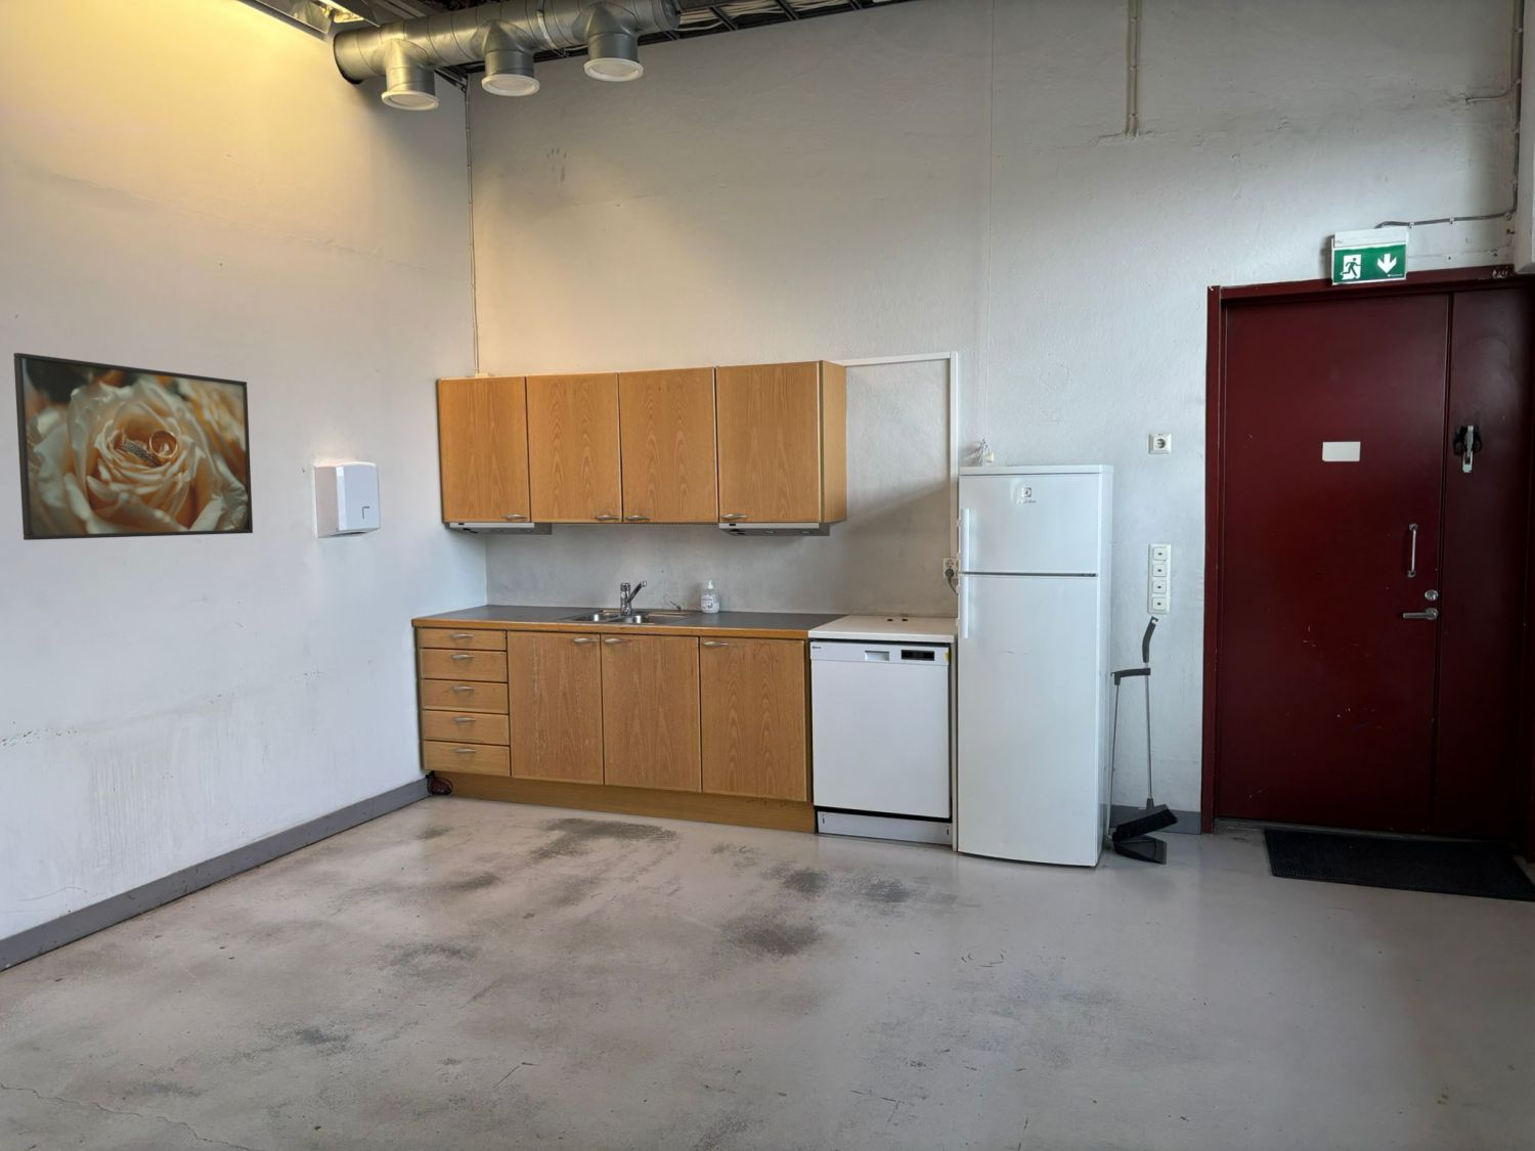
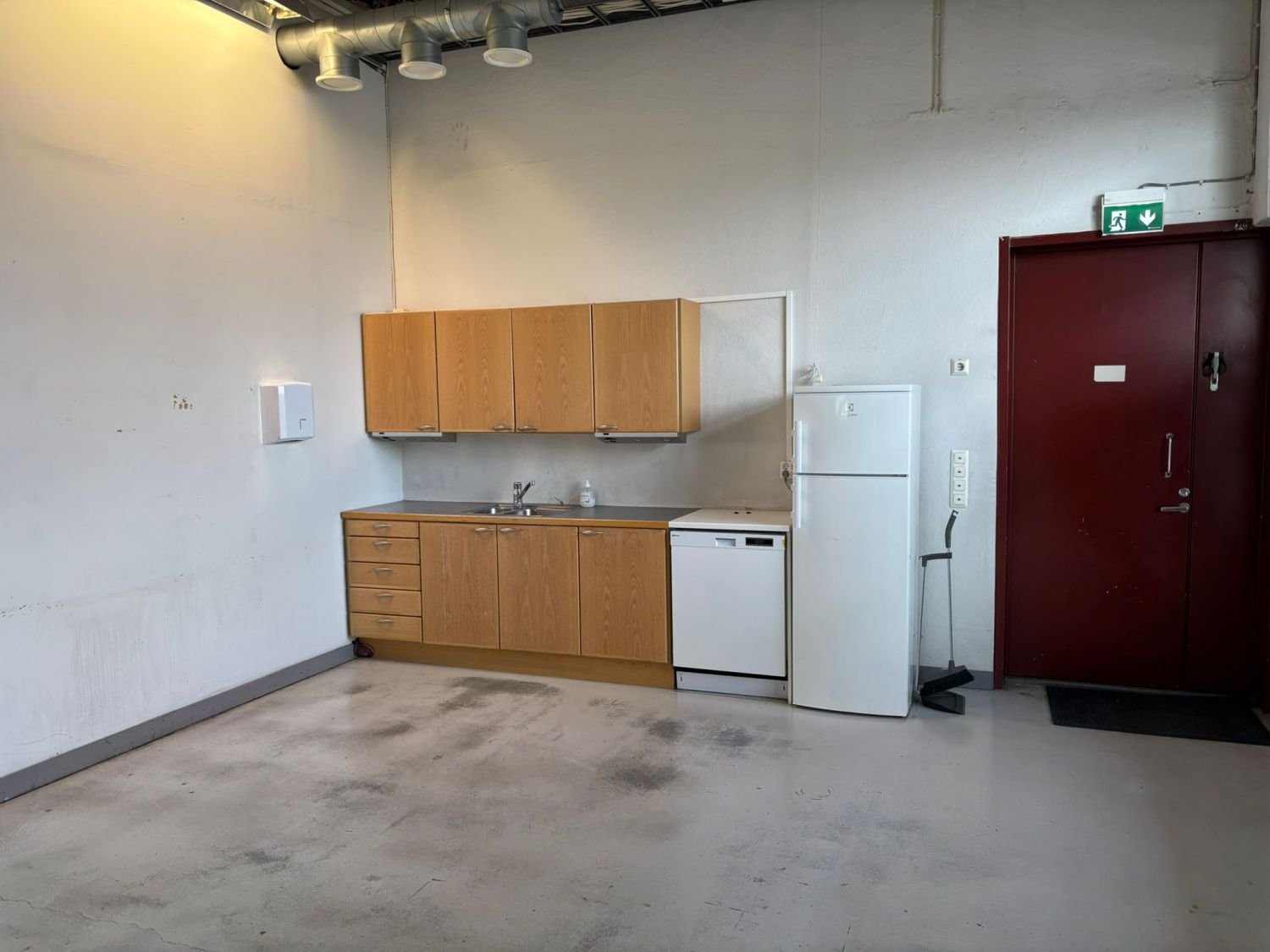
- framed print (146, 452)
